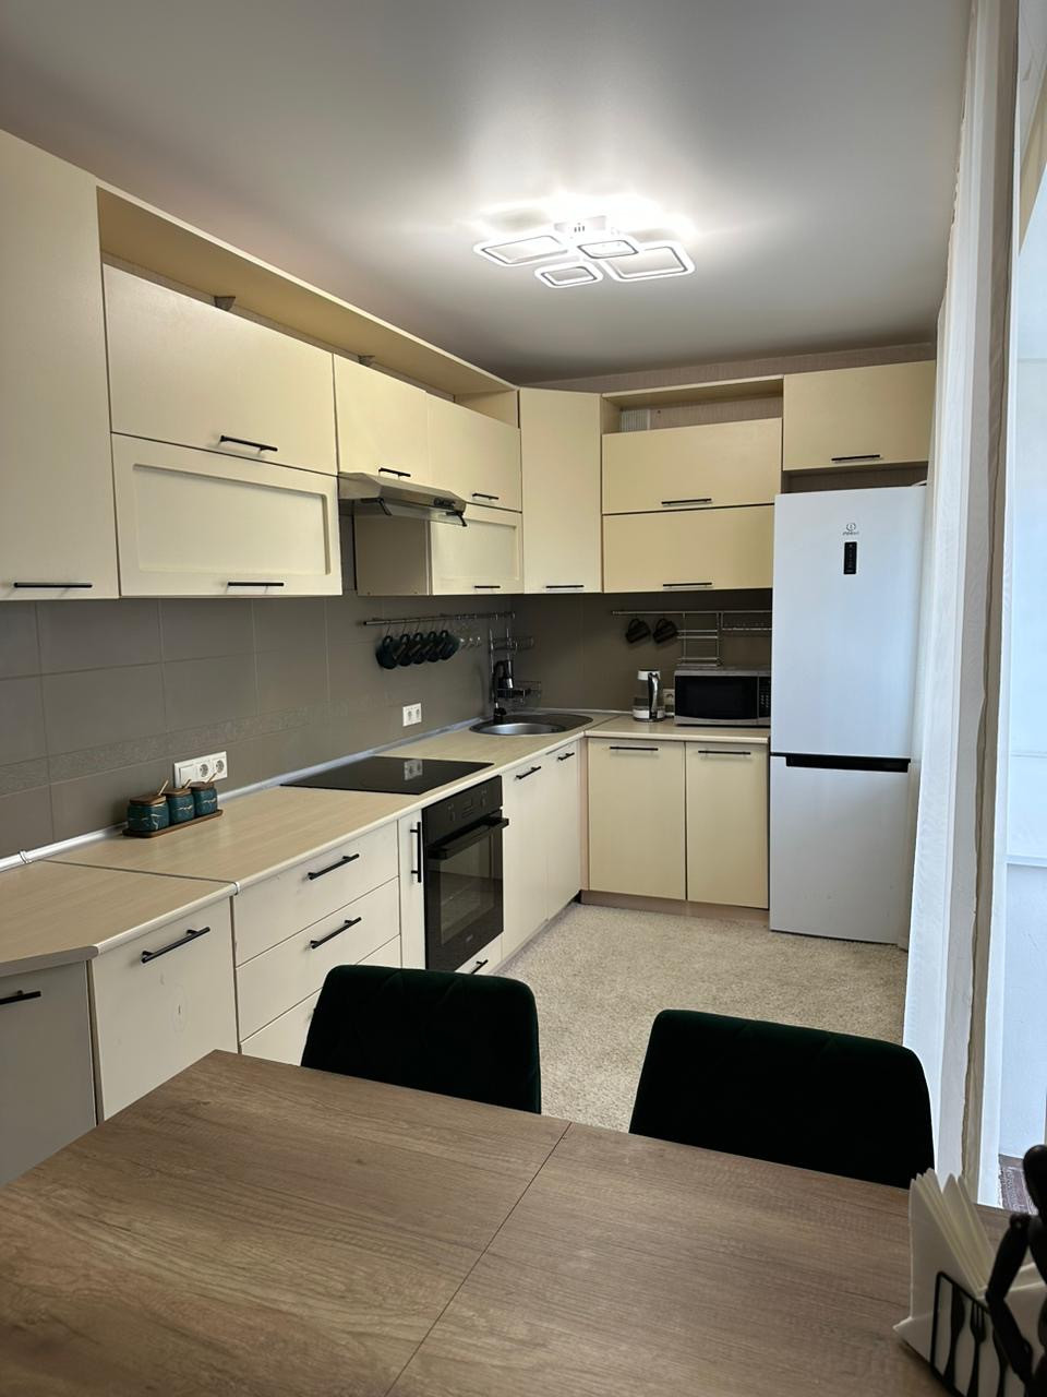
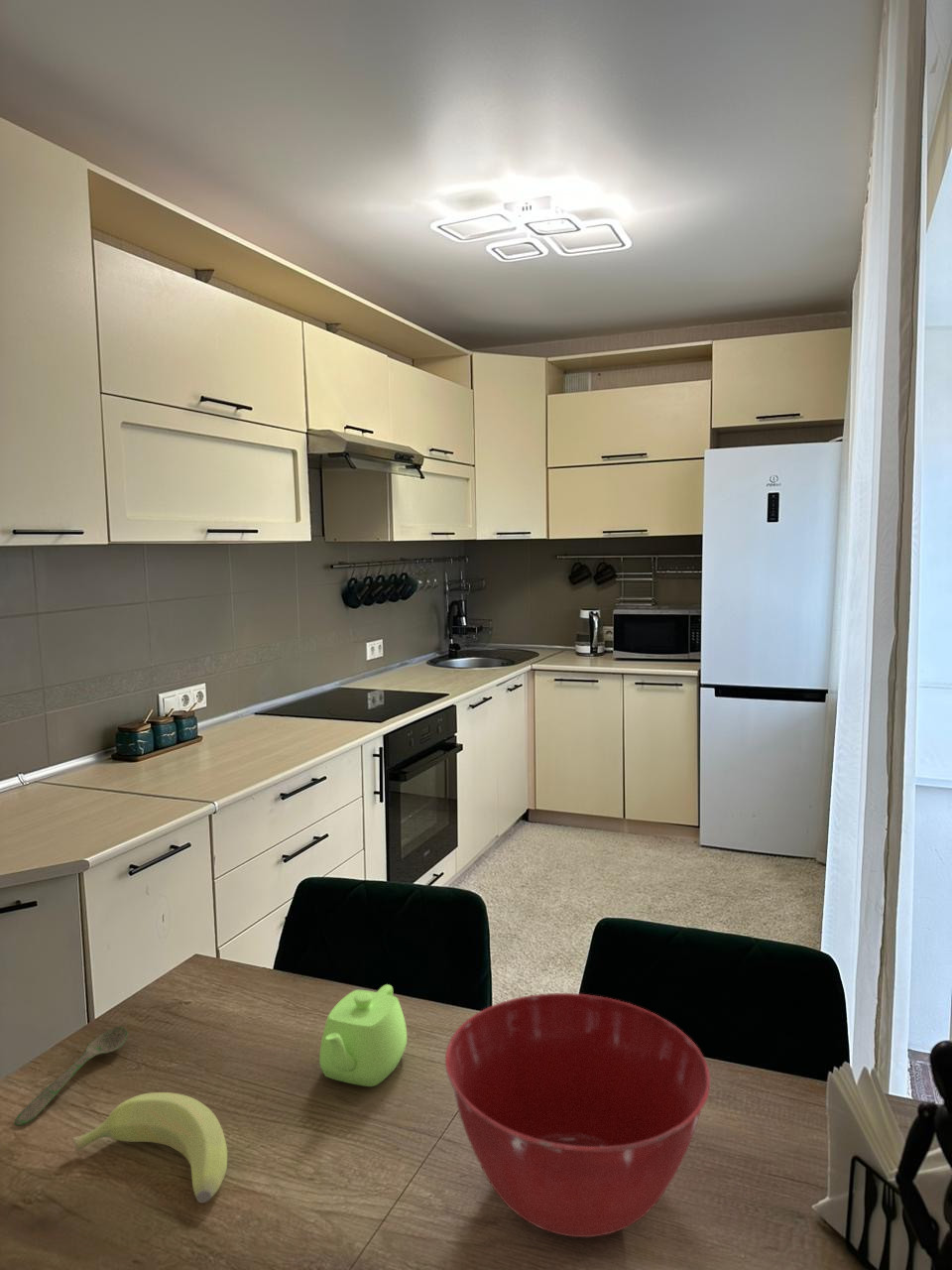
+ mixing bowl (575, 1123)
+ teapot (361, 1033)
+ banana (149, 1141)
+ spoon (73, 1073)
